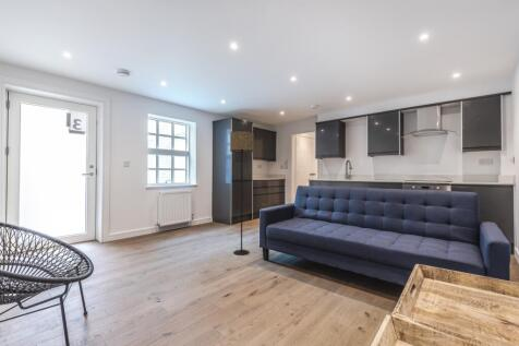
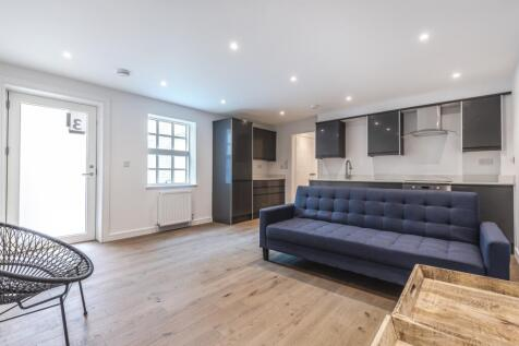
- floor lamp (241, 192)
